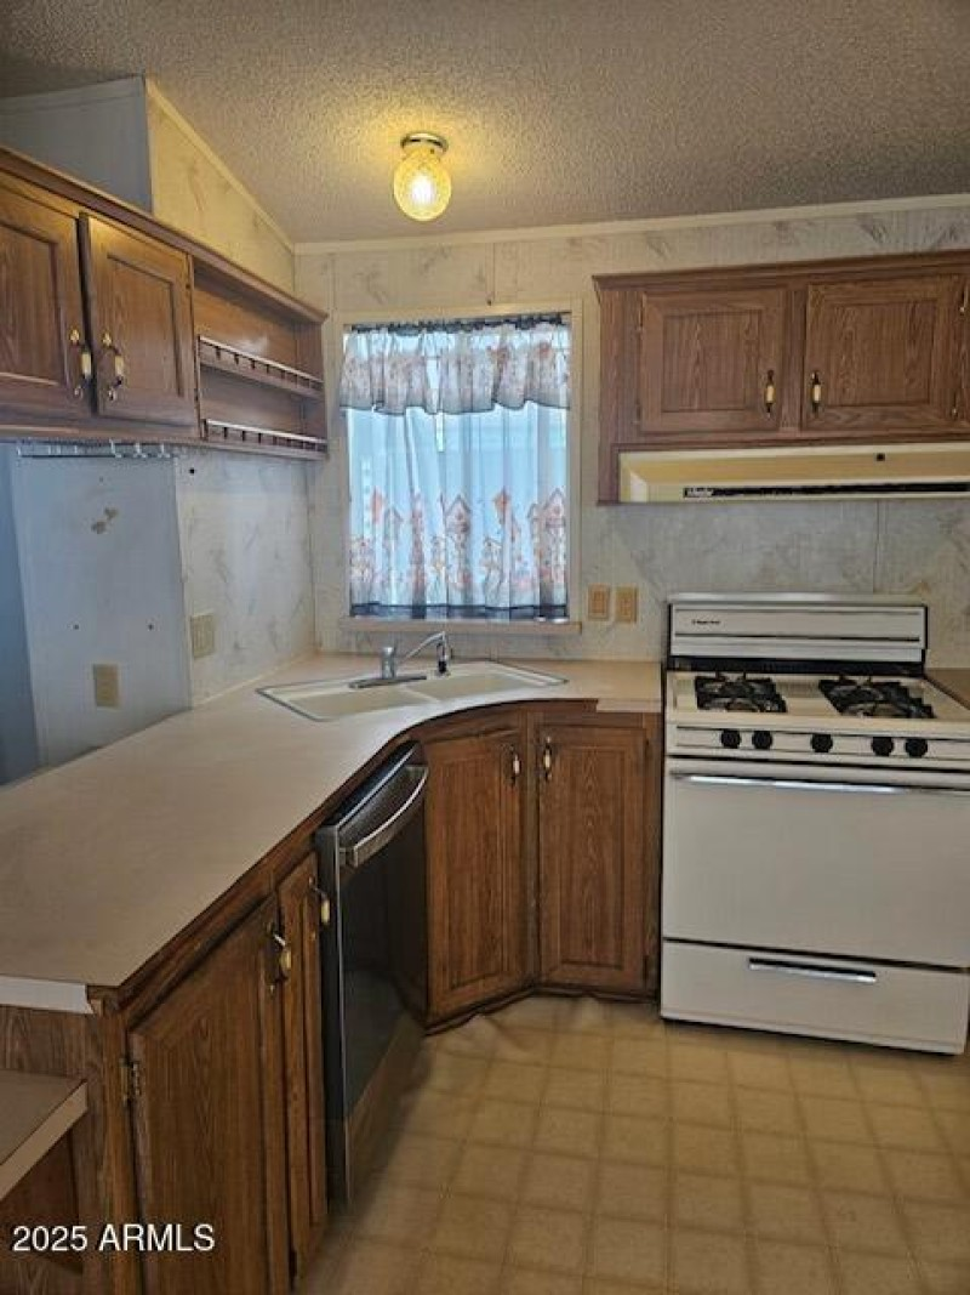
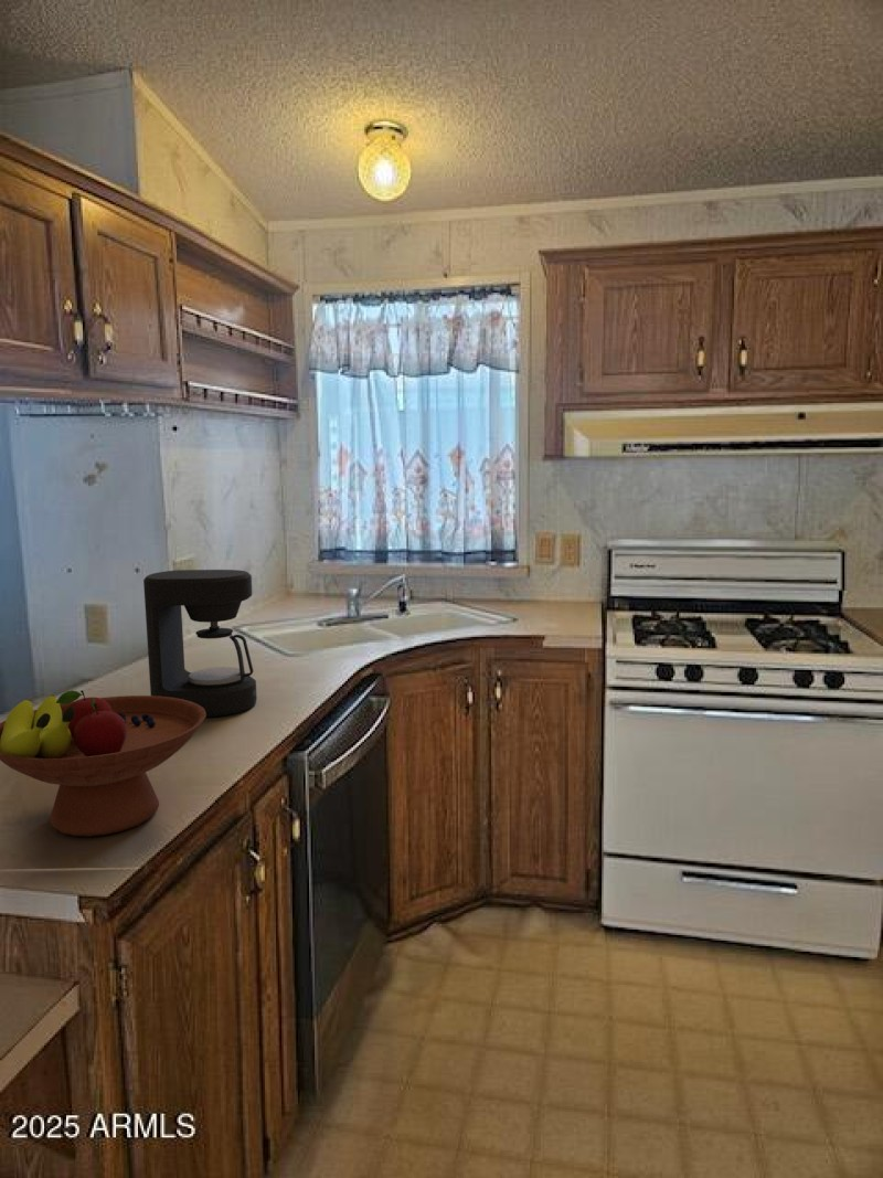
+ coffee maker (202, 637)
+ fruit bowl (102, 752)
